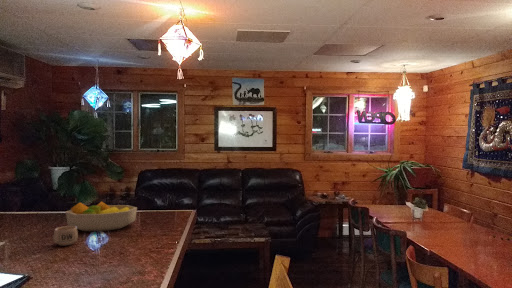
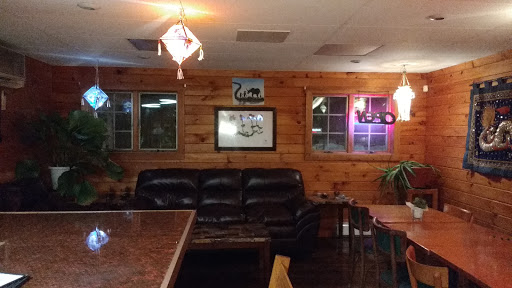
- mug (65, 235)
- fruit bowl (102, 214)
